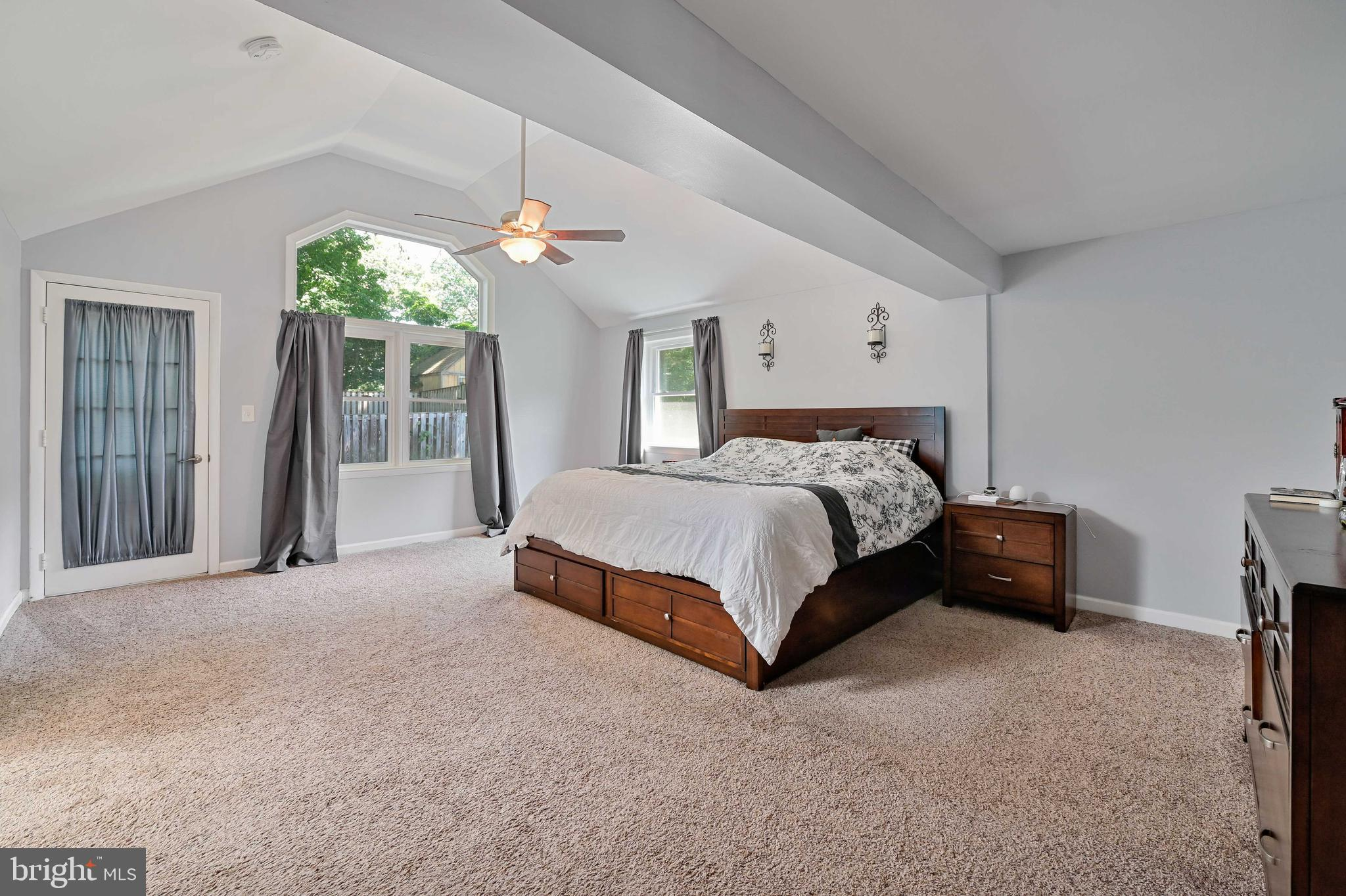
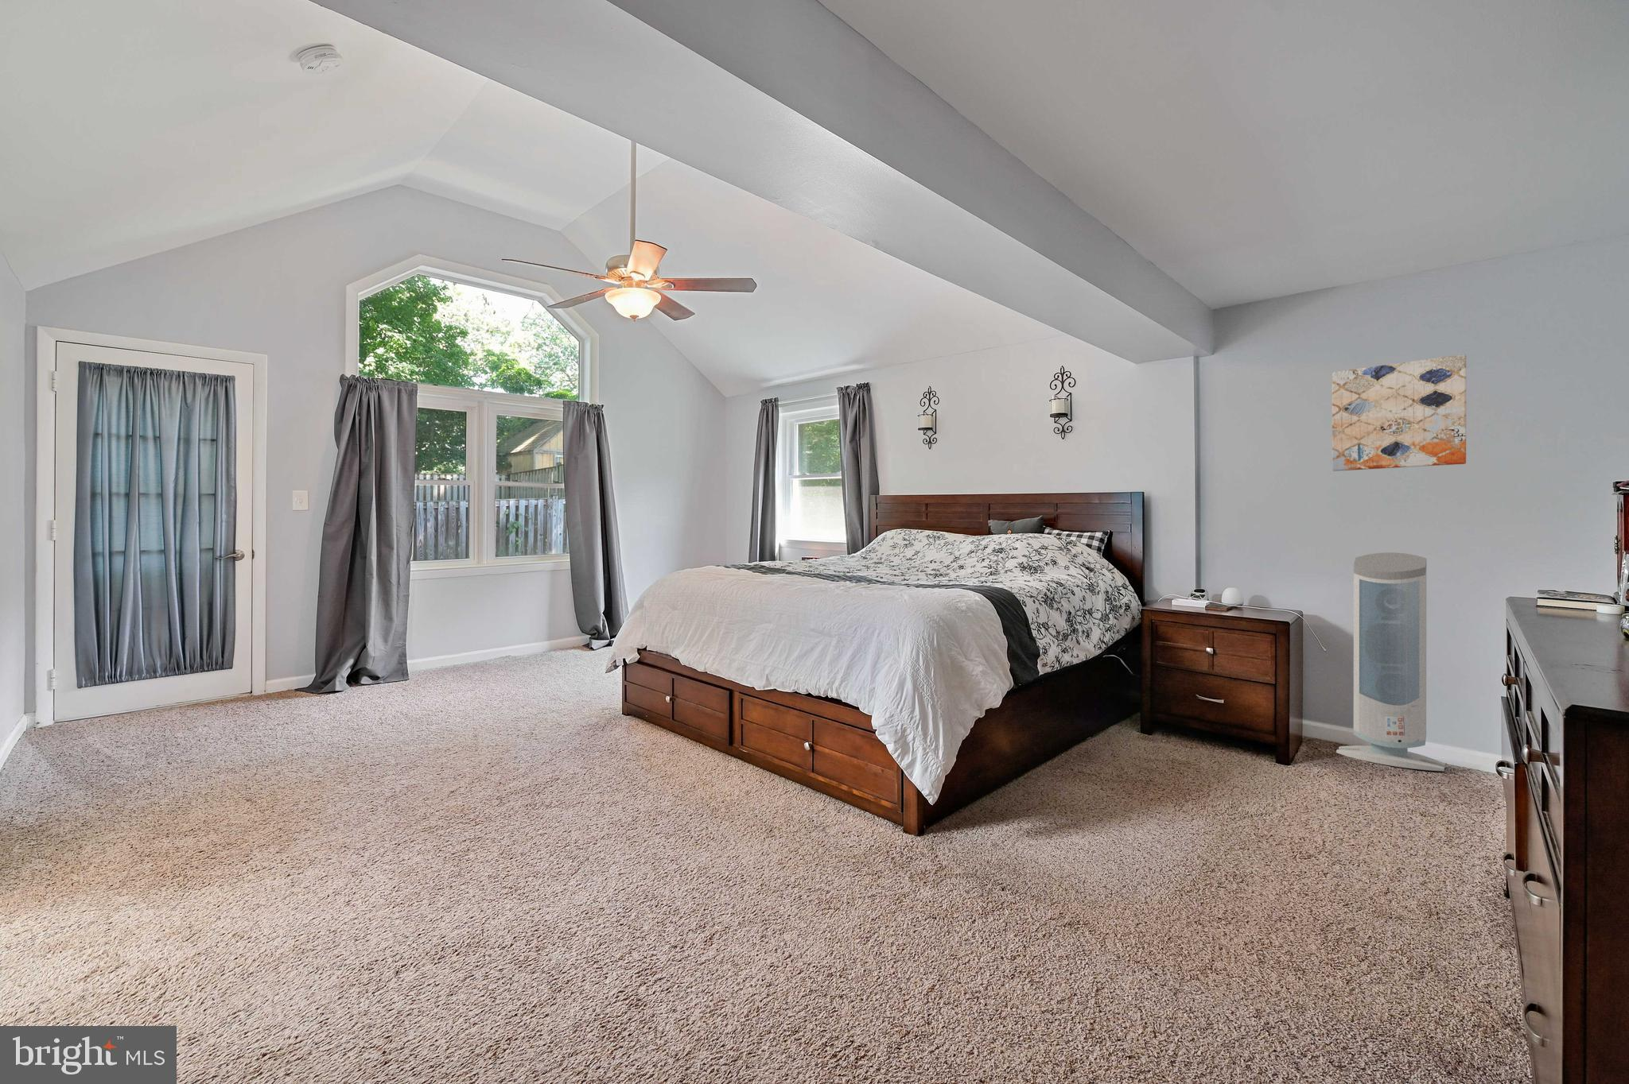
+ wall art (1395, 416)
+ air purifier (1389, 656)
